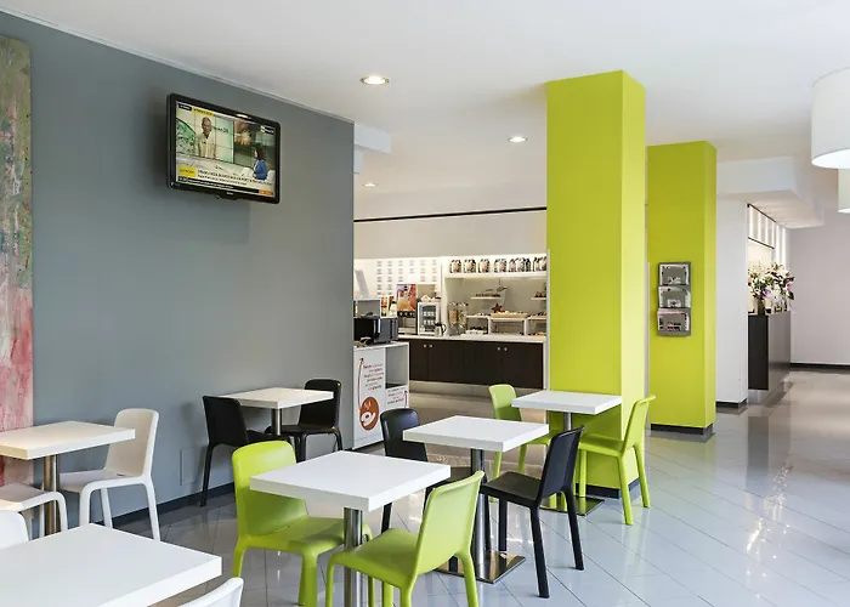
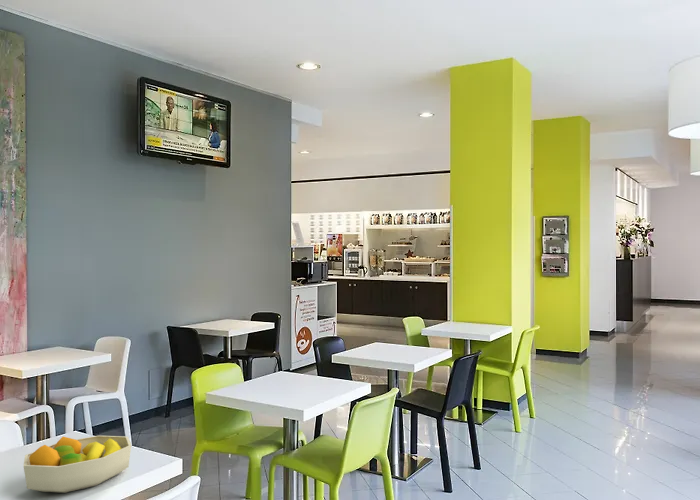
+ fruit bowl (79, 458)
